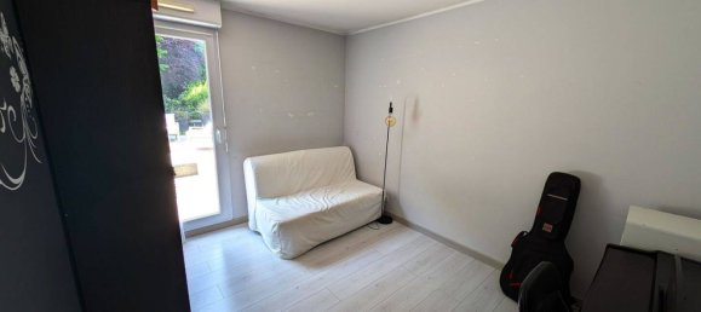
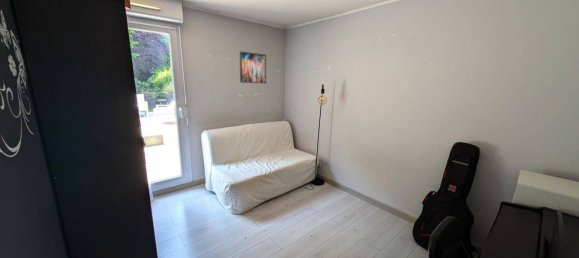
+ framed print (253, 68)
